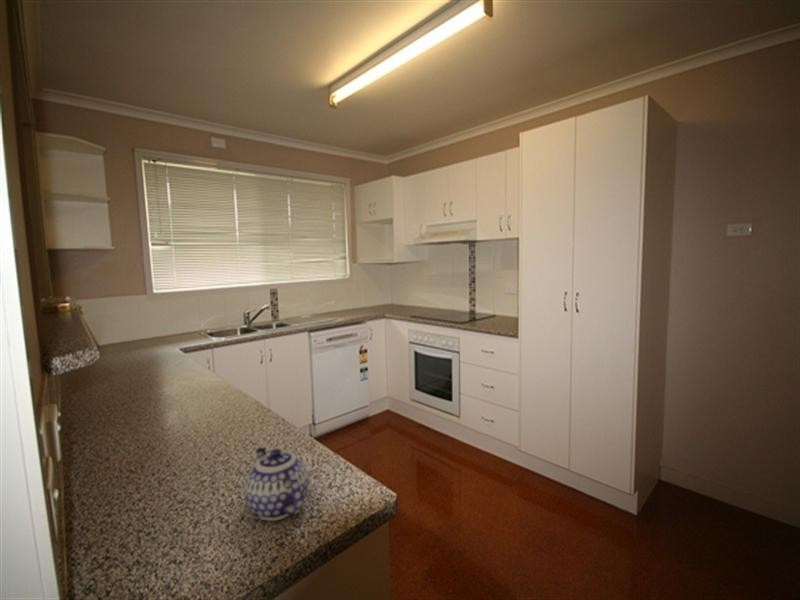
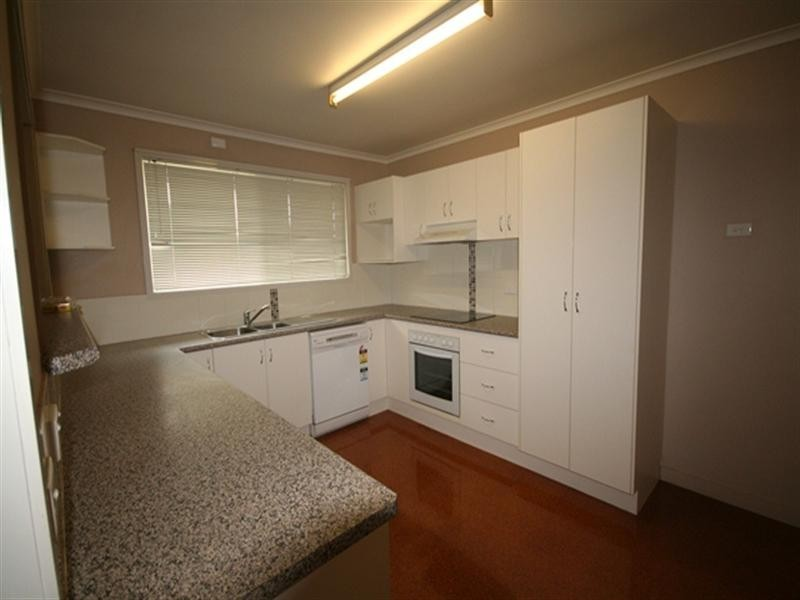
- teapot (276, 478)
